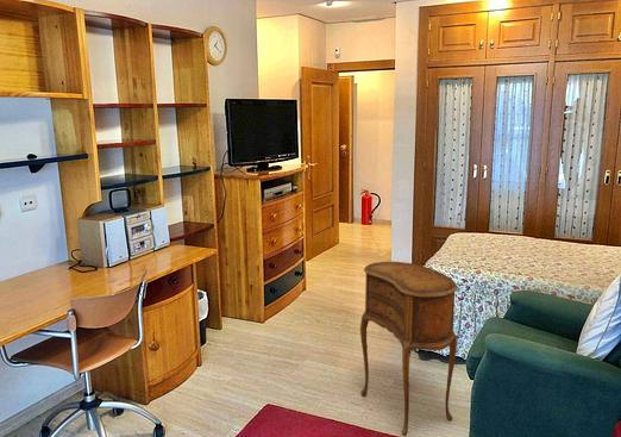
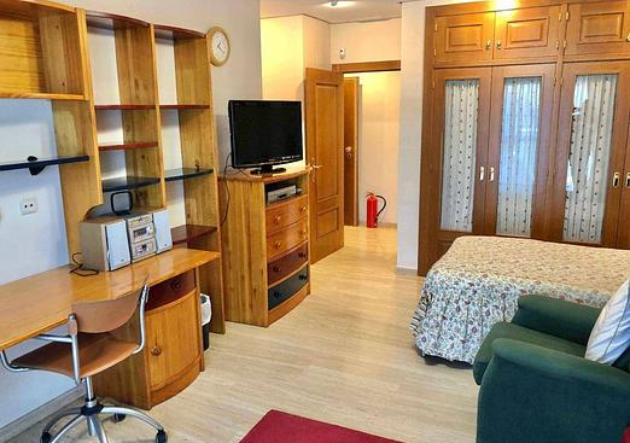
- side table (408, 342)
